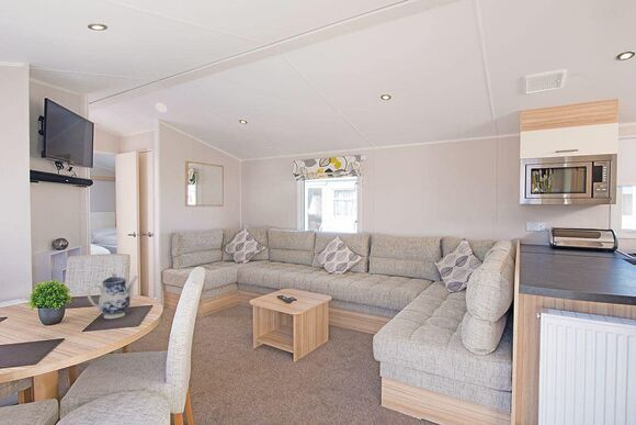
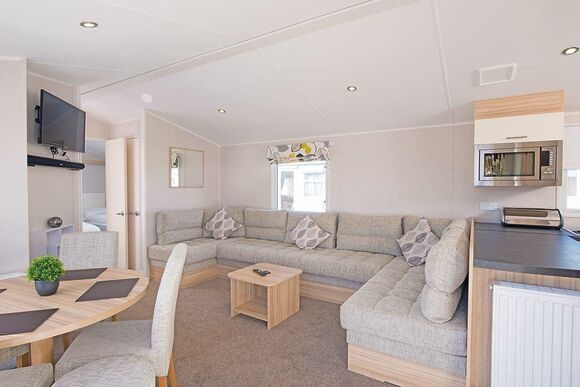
- teapot (114, 293)
